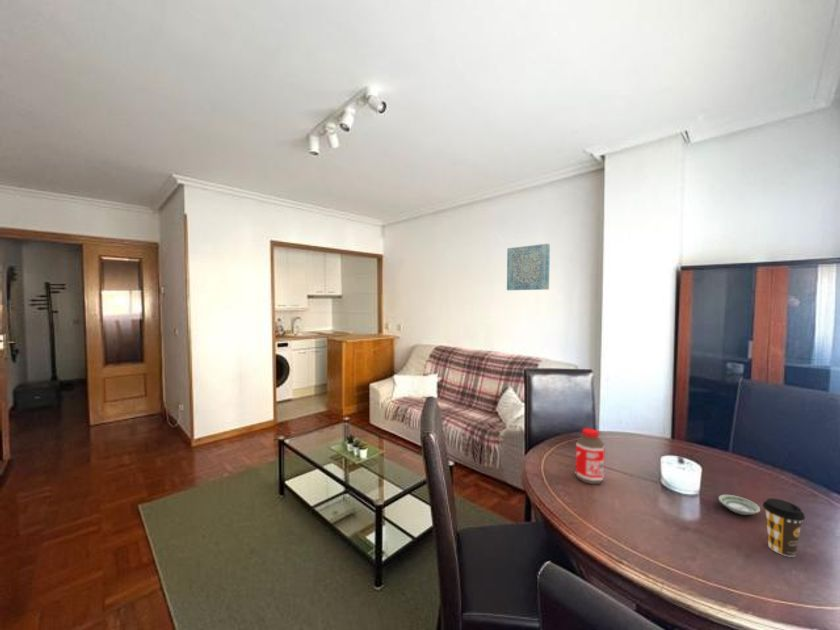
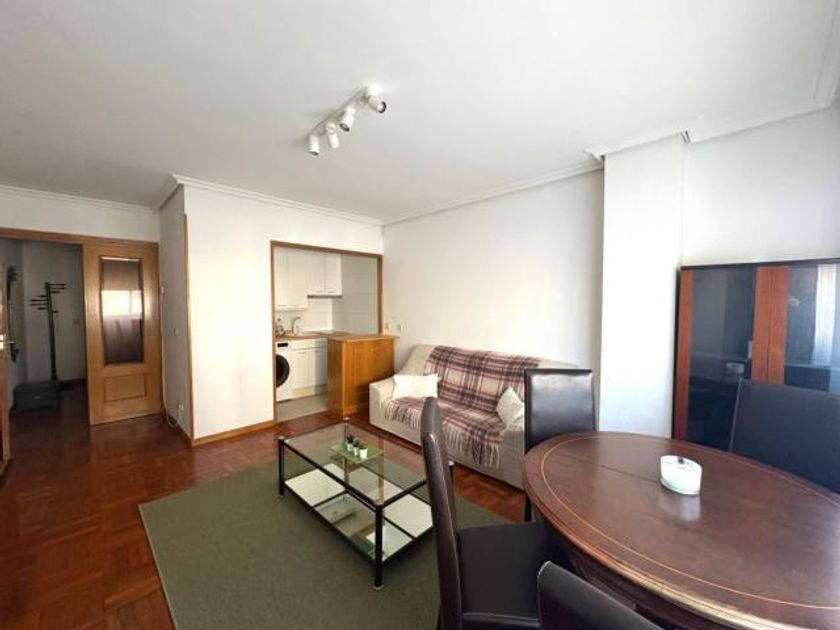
- coffee cup (782, 527)
- bottle (590, 454)
- wall art (527, 268)
- saucer (738, 506)
